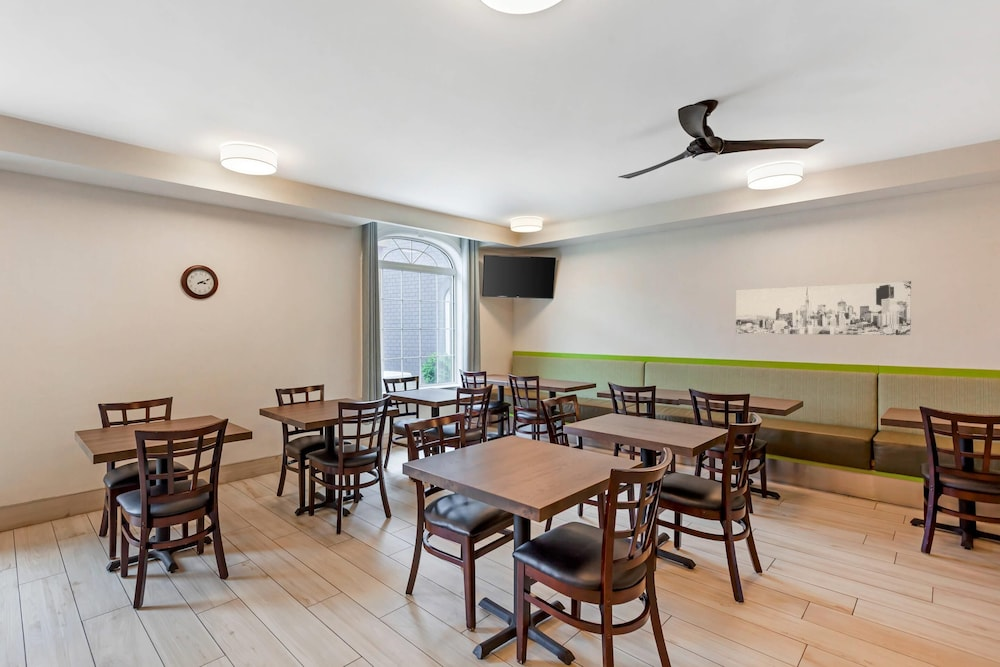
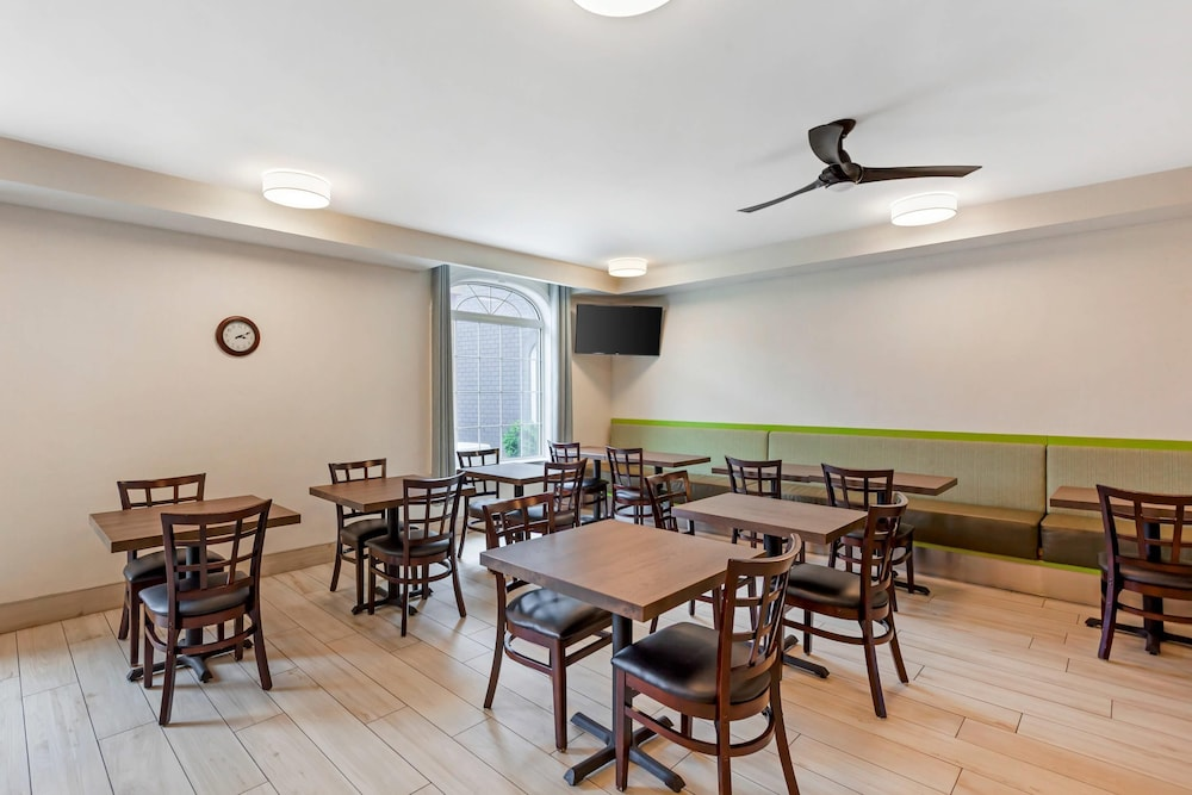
- wall art (814, 310)
